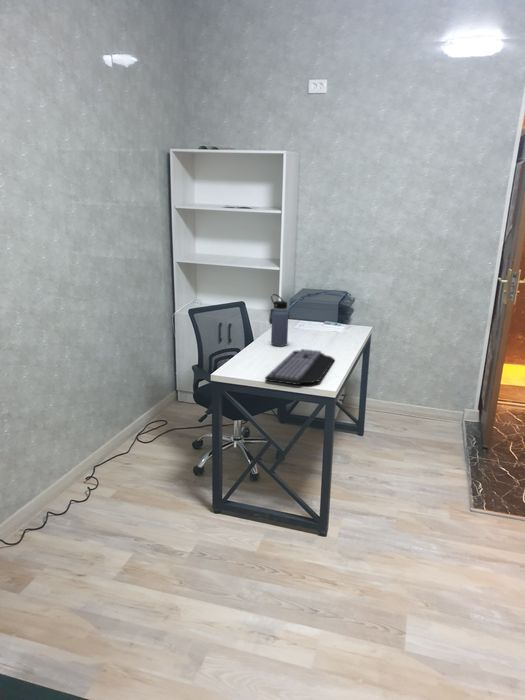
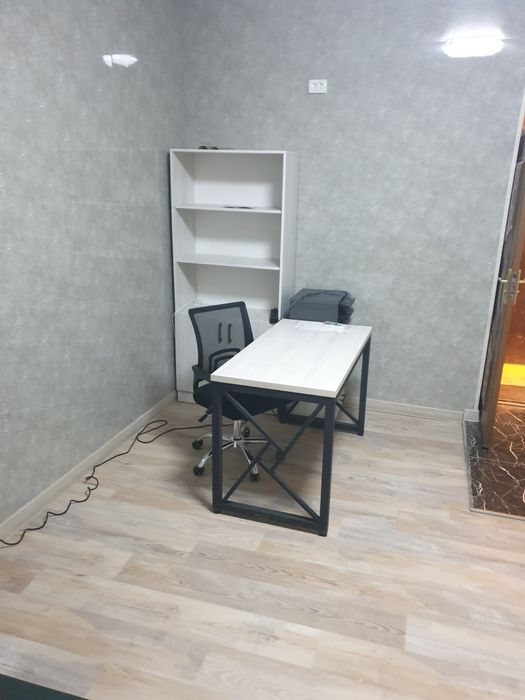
- keyboard (303, 365)
- water bottle (279, 320)
